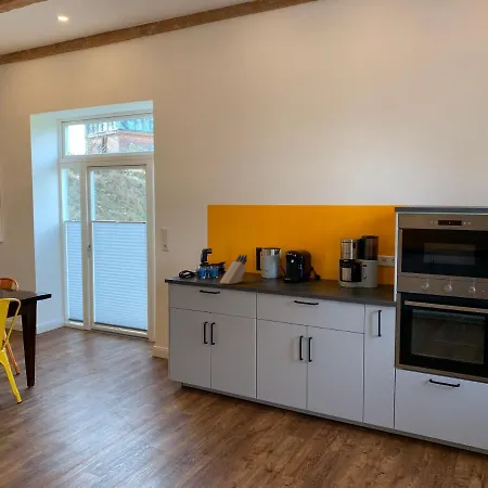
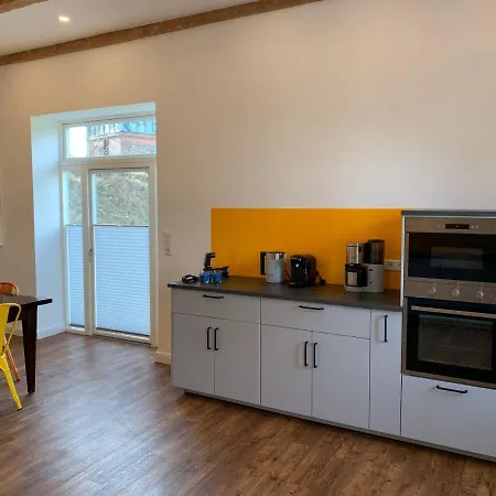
- knife block (234, 268)
